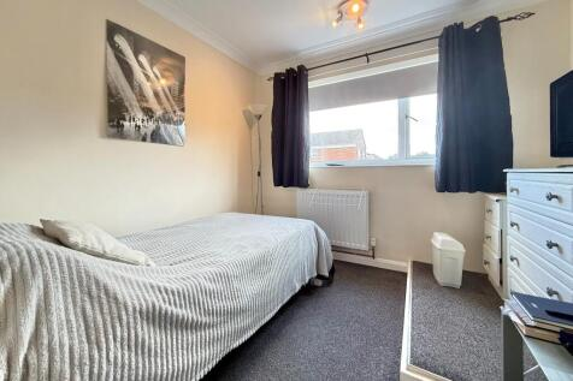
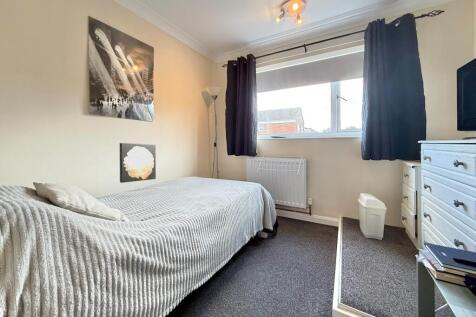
+ wall art (138, 162)
